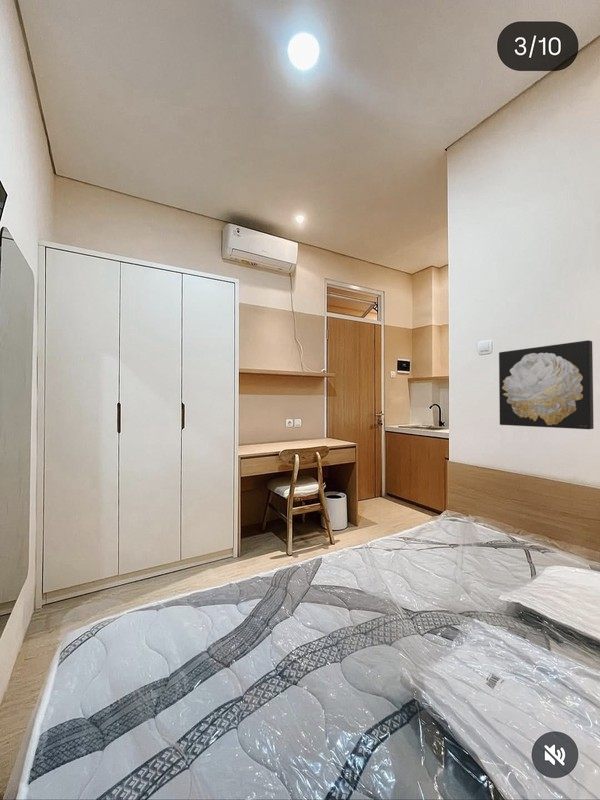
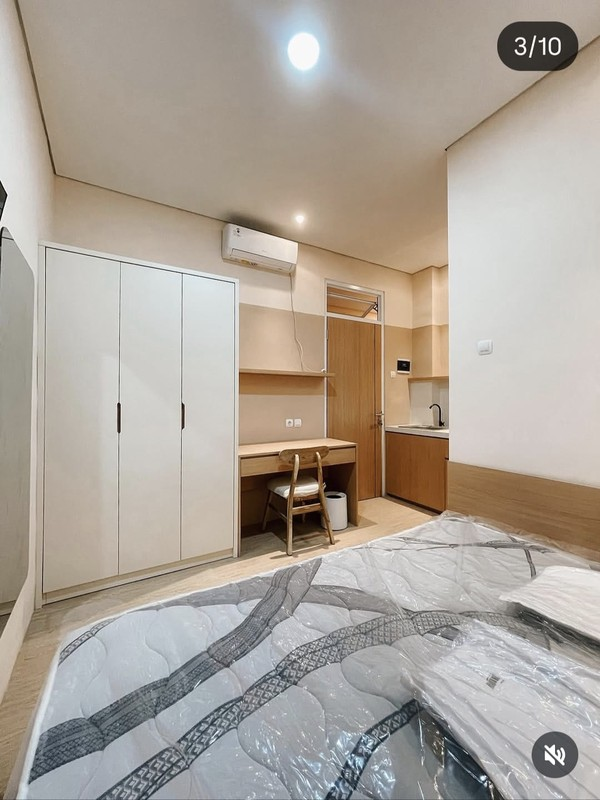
- wall art (541, 386)
